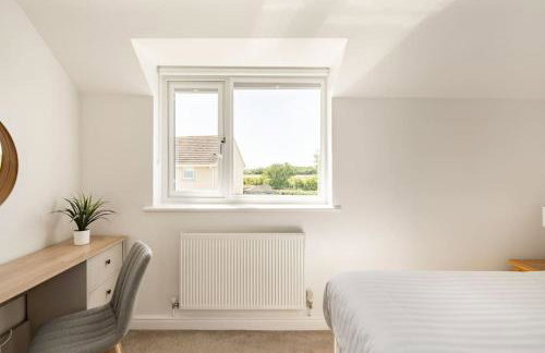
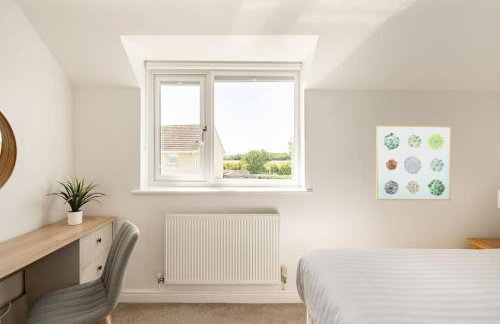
+ wall art (413, 163)
